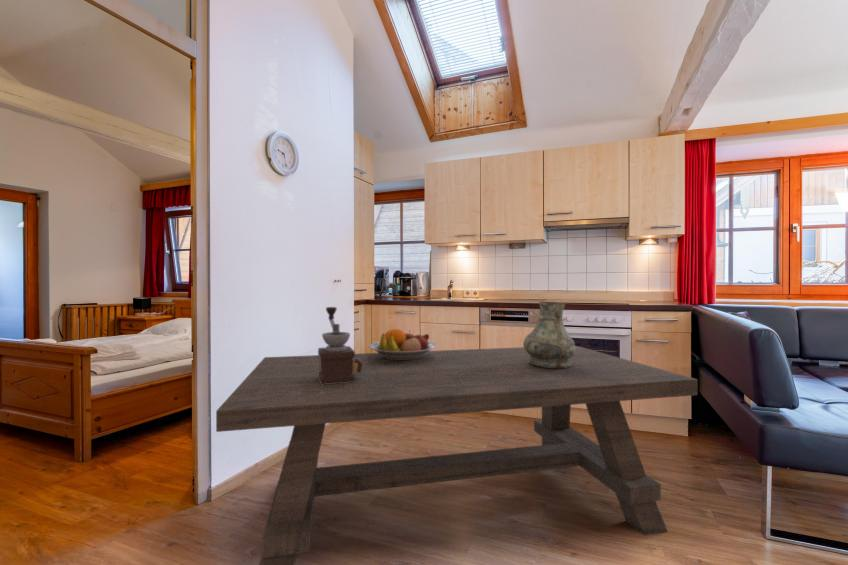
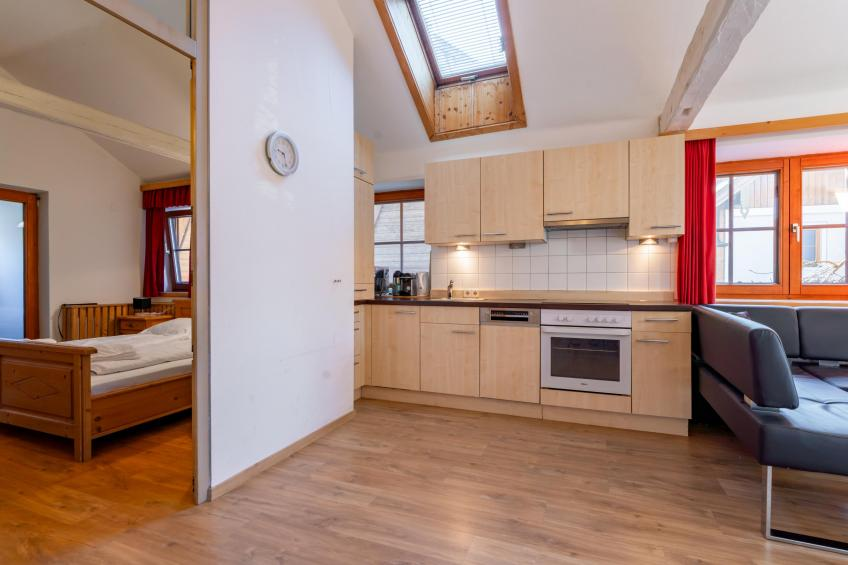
- dining table (459, 453)
- coffee grinder (339, 341)
- fruit bowl (402, 342)
- vase (548, 332)
